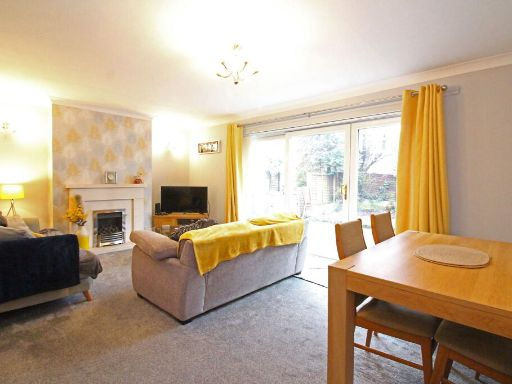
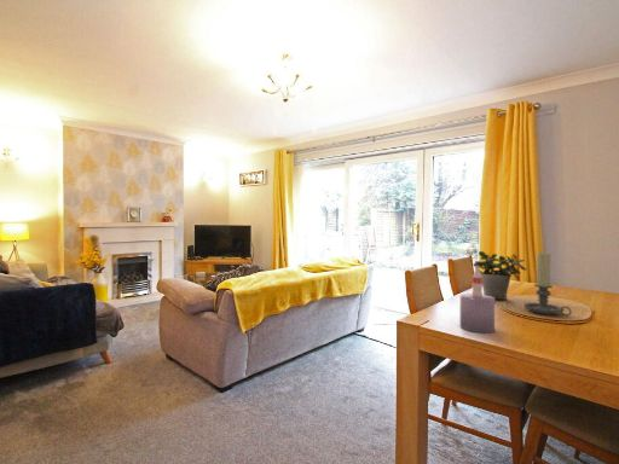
+ candle holder (546, 282)
+ potted plant (497, 273)
+ bottle (476, 296)
